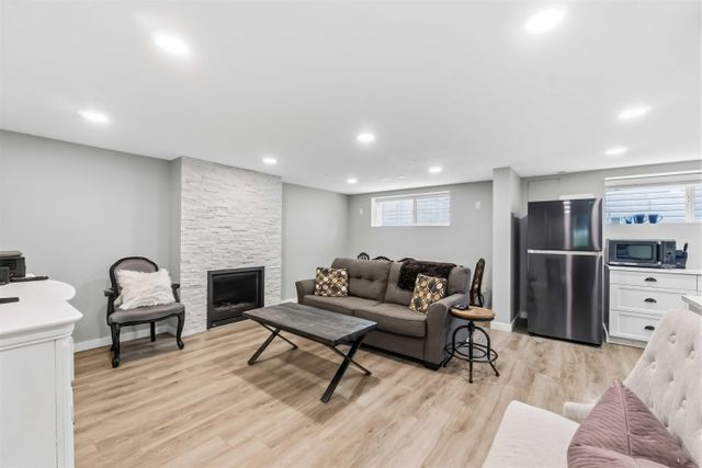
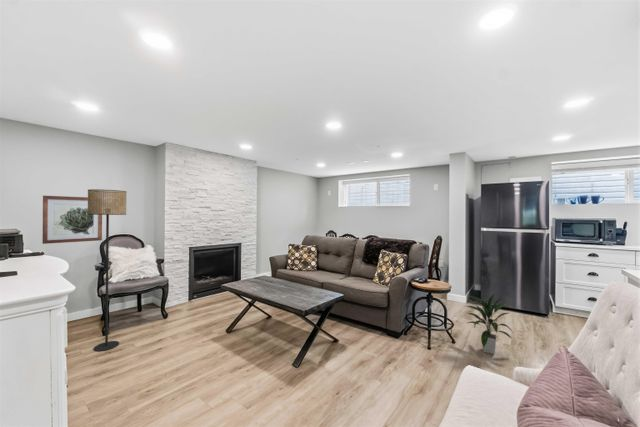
+ floor lamp (107, 268)
+ wall art (74, 219)
+ indoor plant (488, 322)
